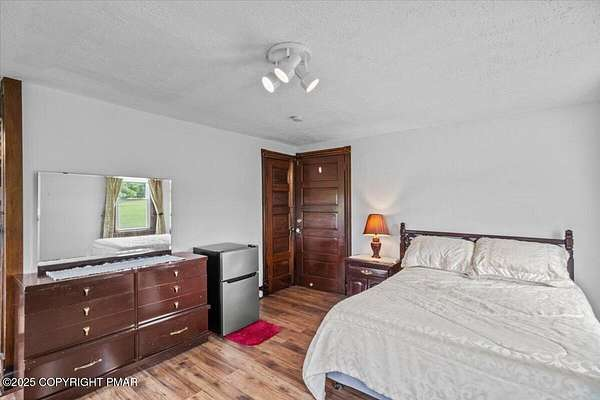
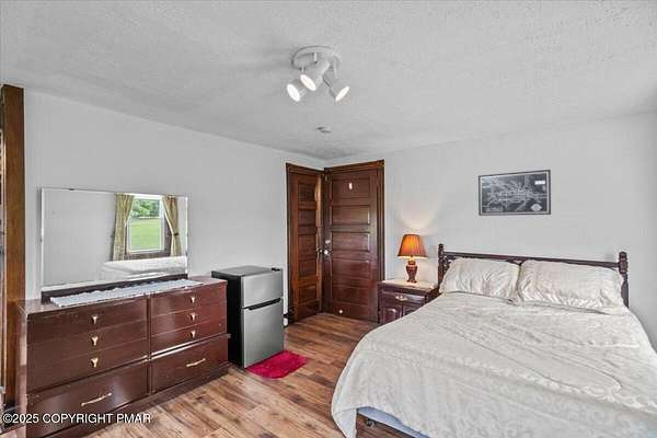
+ wall art (512, 194)
